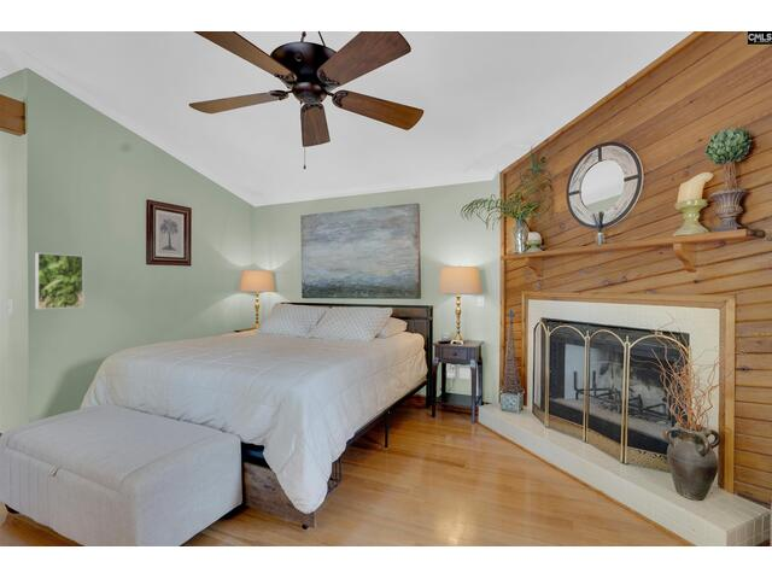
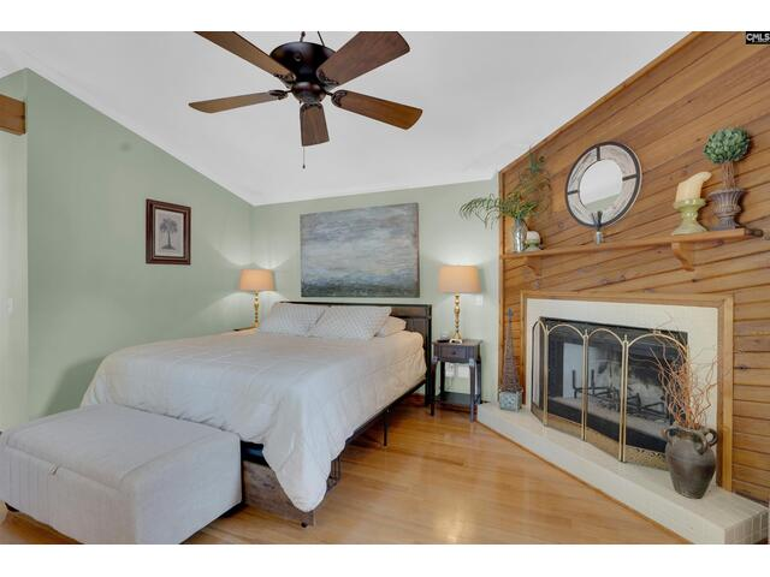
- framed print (60, 281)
